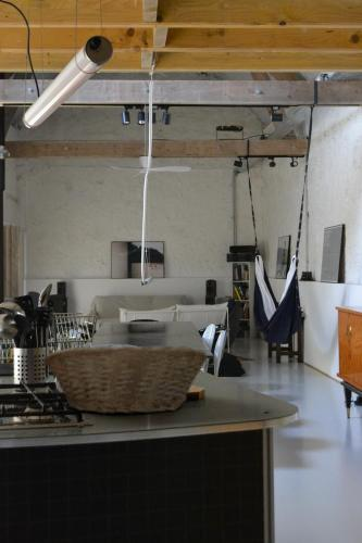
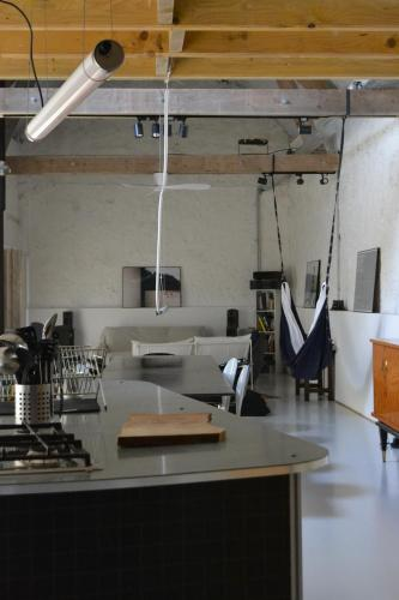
- fruit basket (125, 371)
